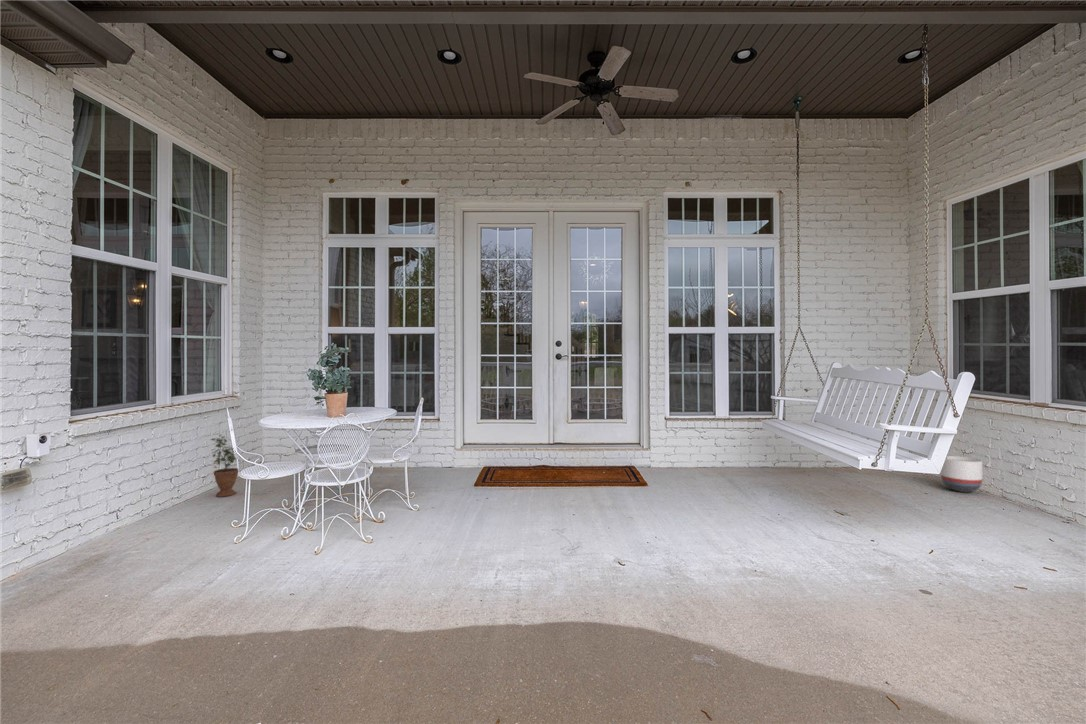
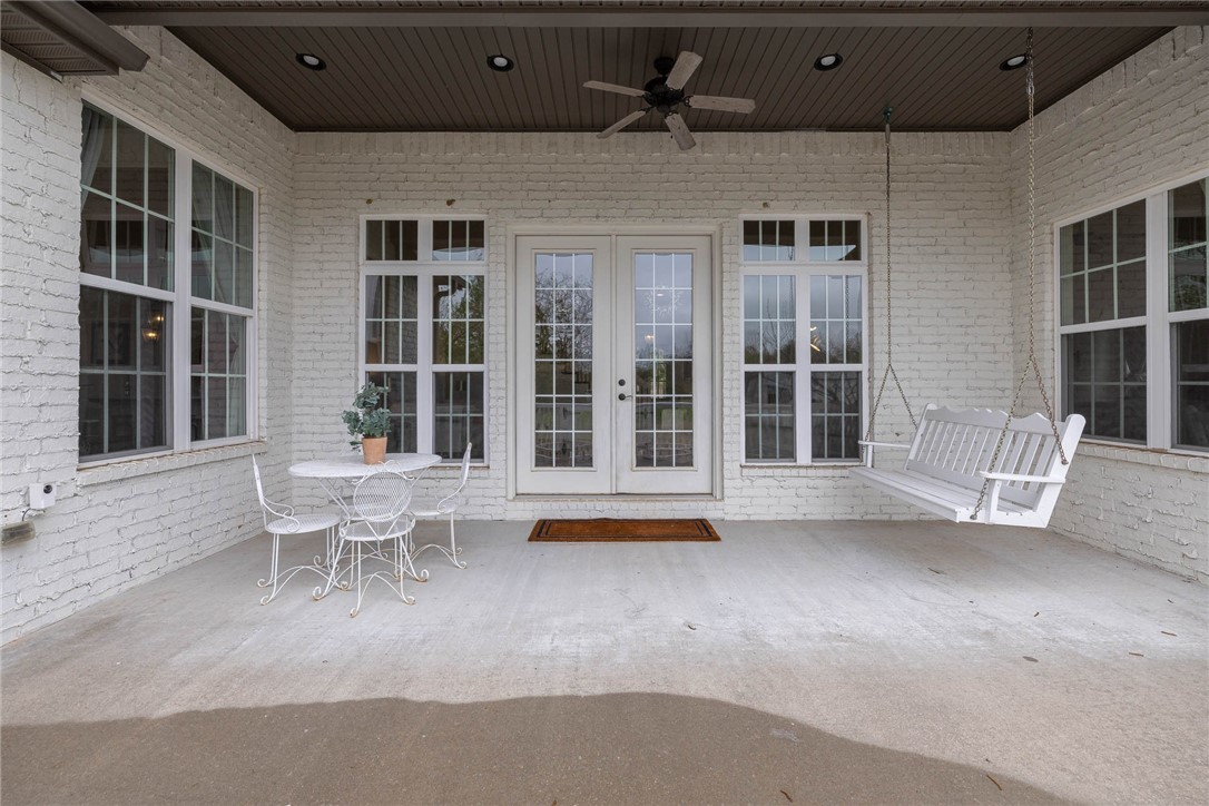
- potted plant (224, 464)
- planter (961, 474)
